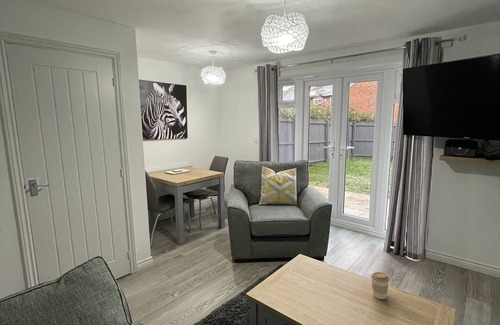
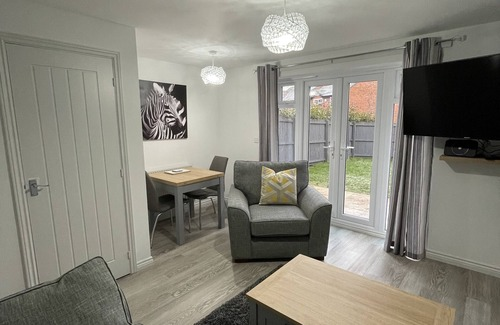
- coffee cup (379, 284)
